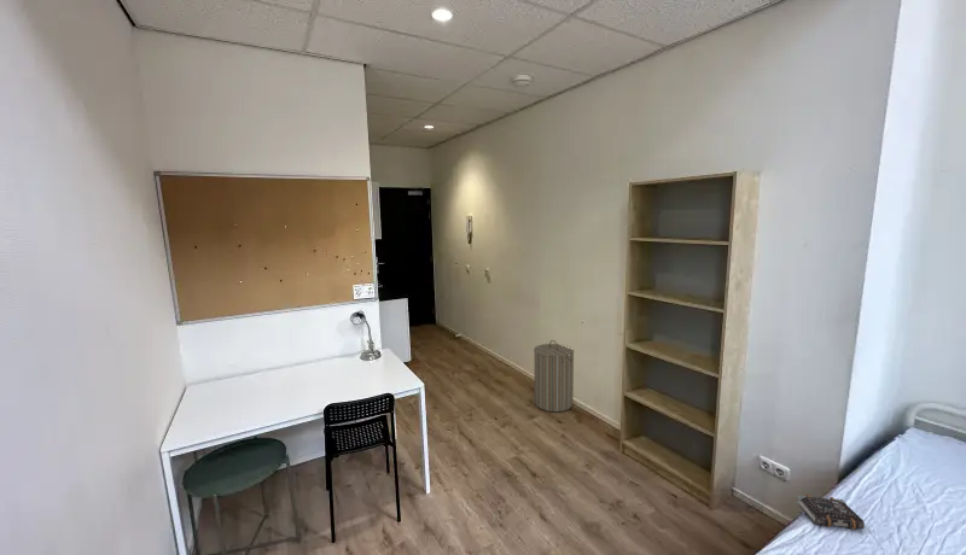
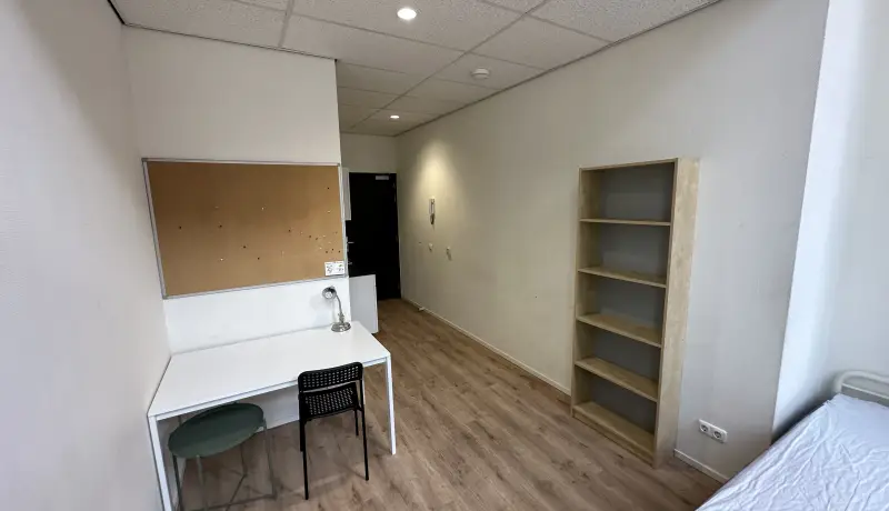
- laundry hamper (553, 372)
- book (828, 510)
